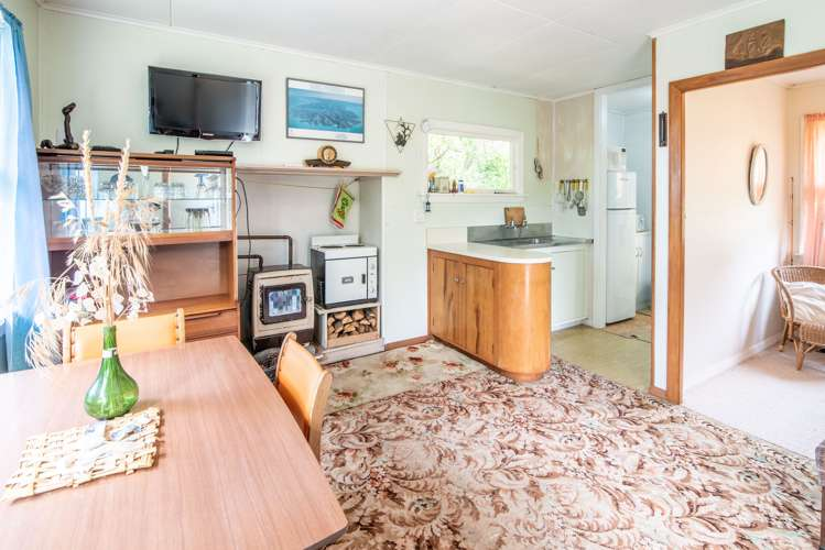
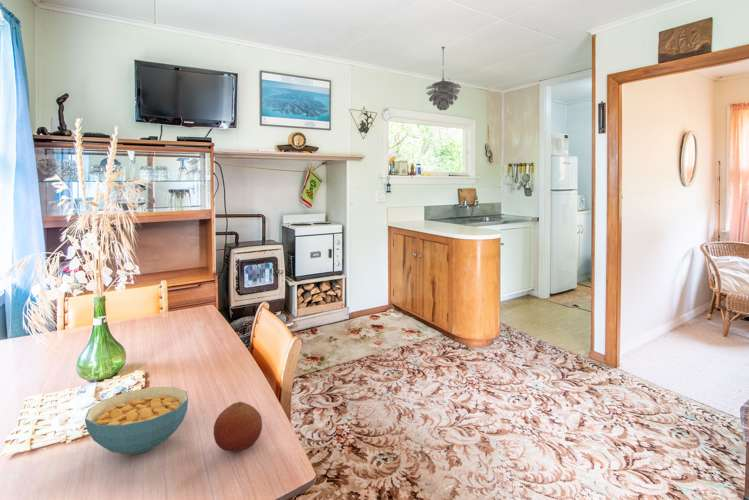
+ pendant light (443, 78)
+ fruit (237, 426)
+ cereal bowl (140, 425)
